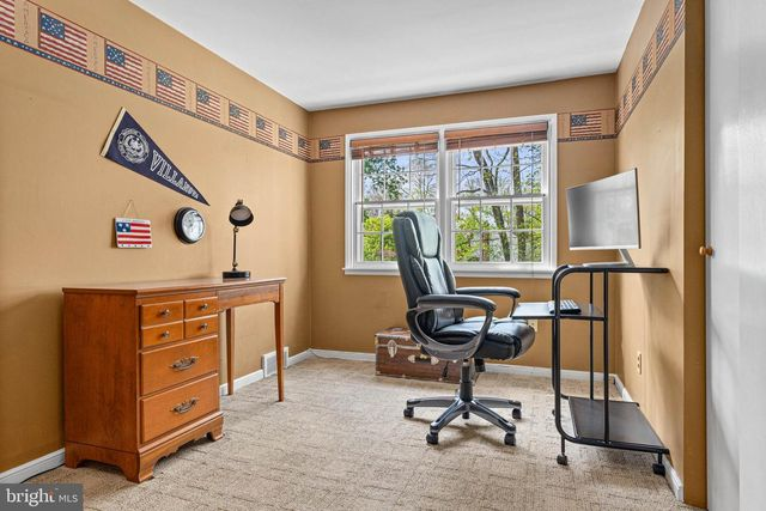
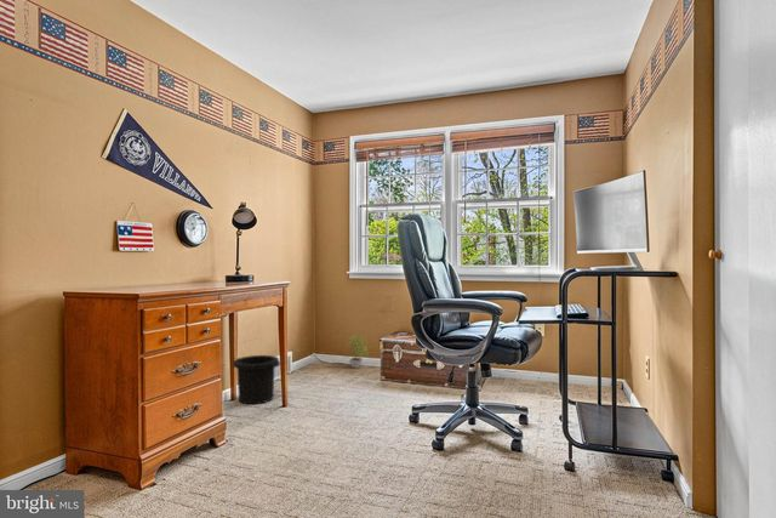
+ potted plant (358, 348)
+ trash can (256, 378)
